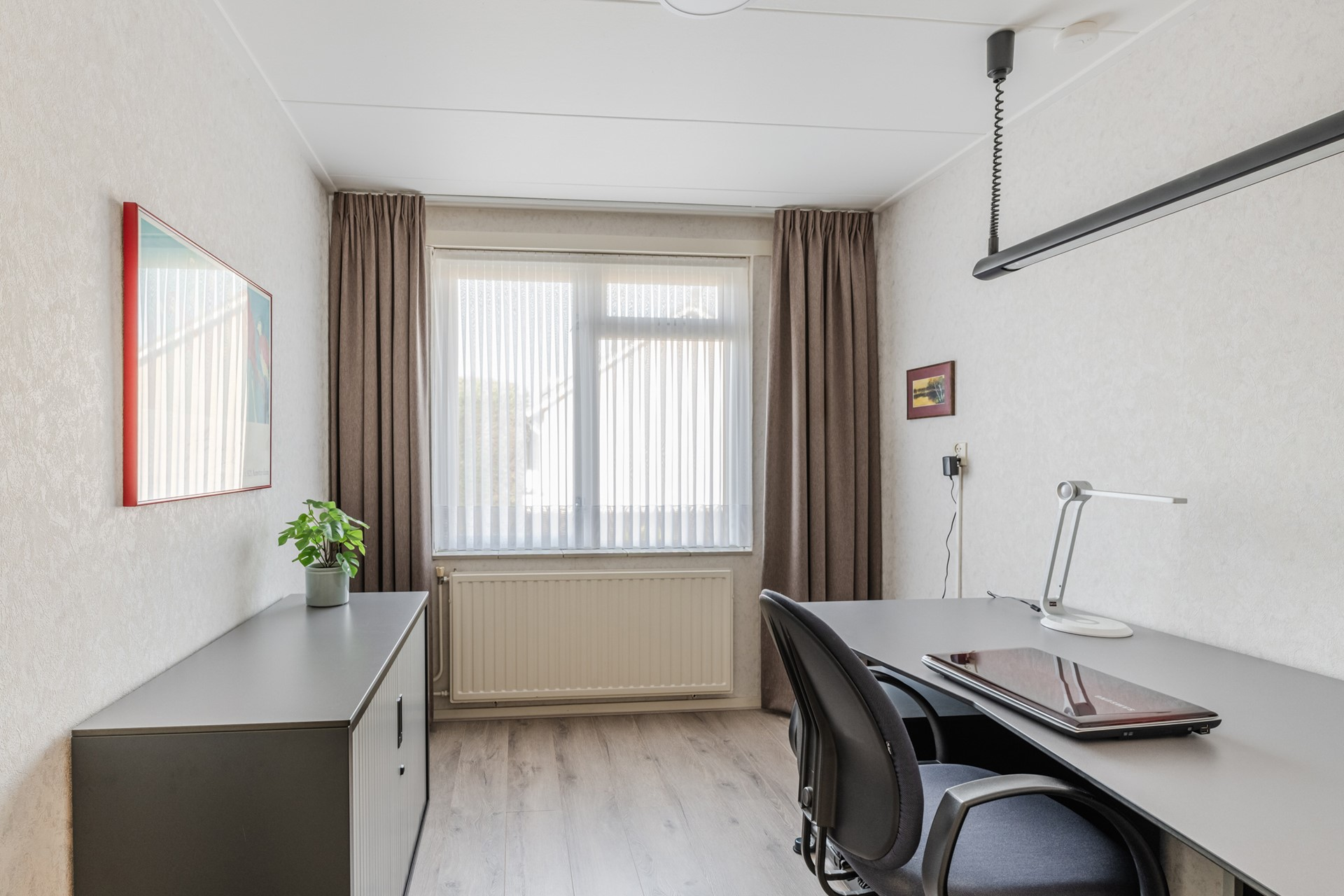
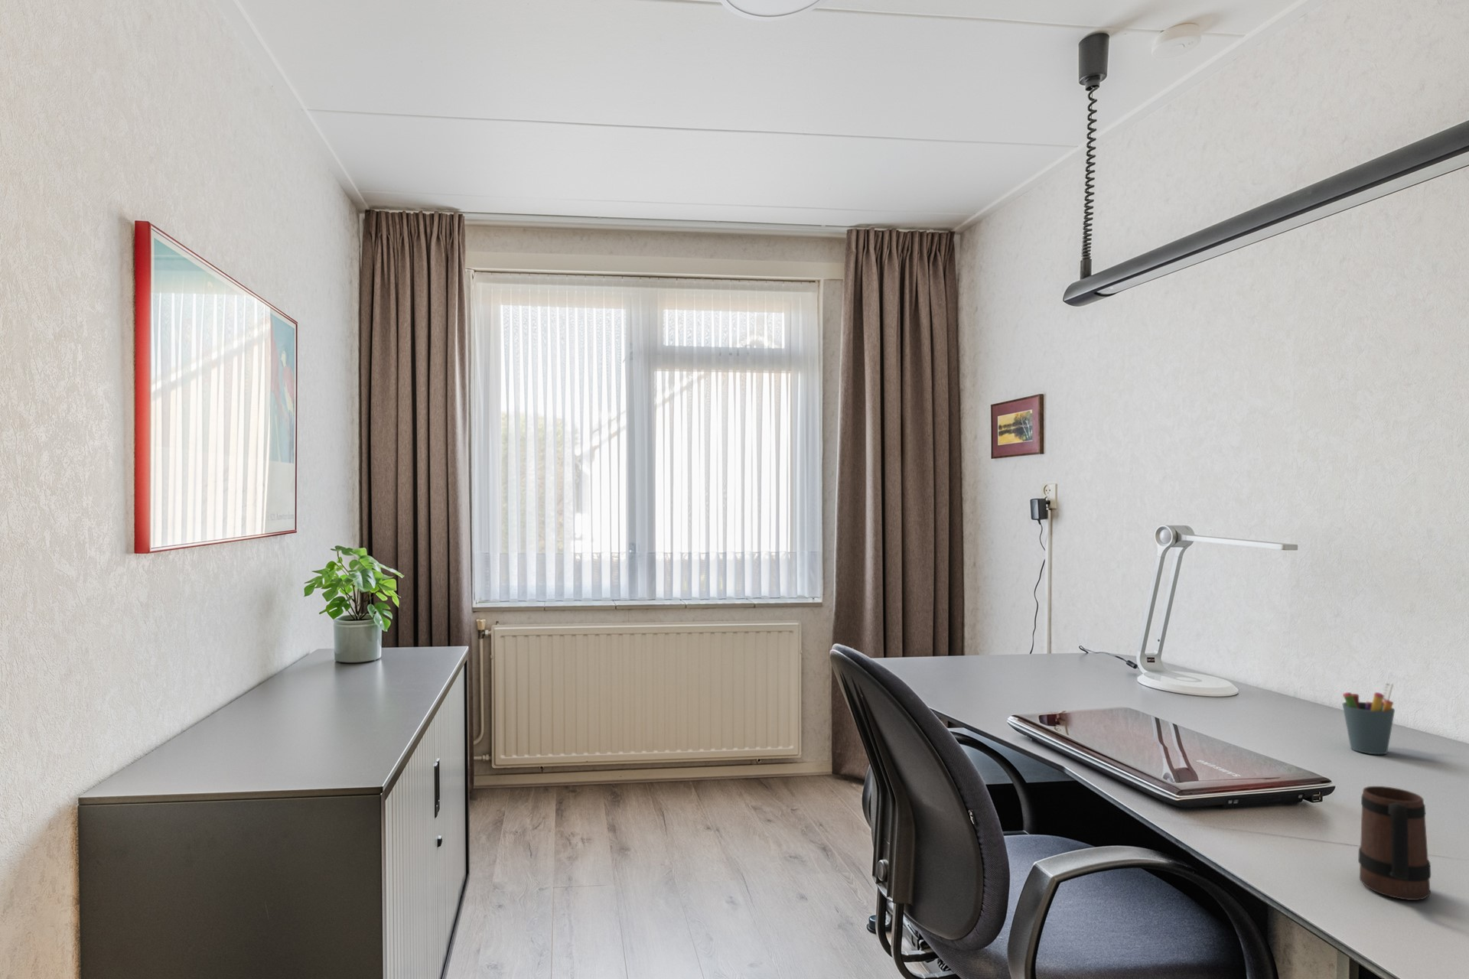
+ mug (1394, 844)
+ pen holder (1368, 717)
